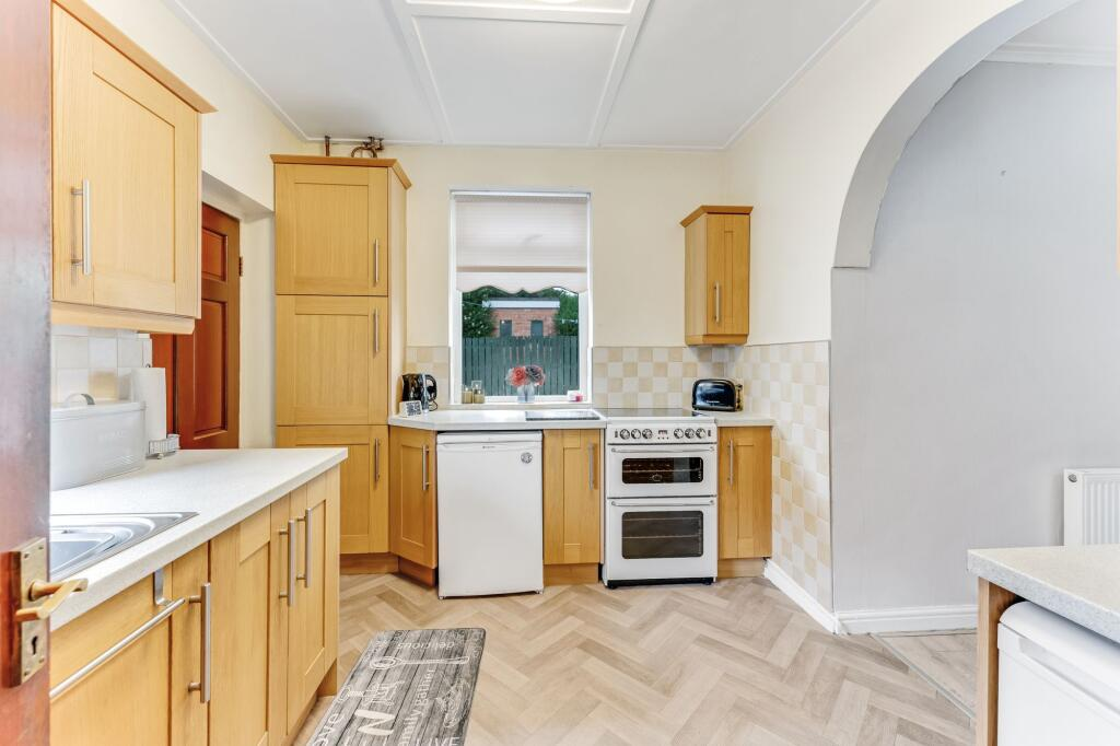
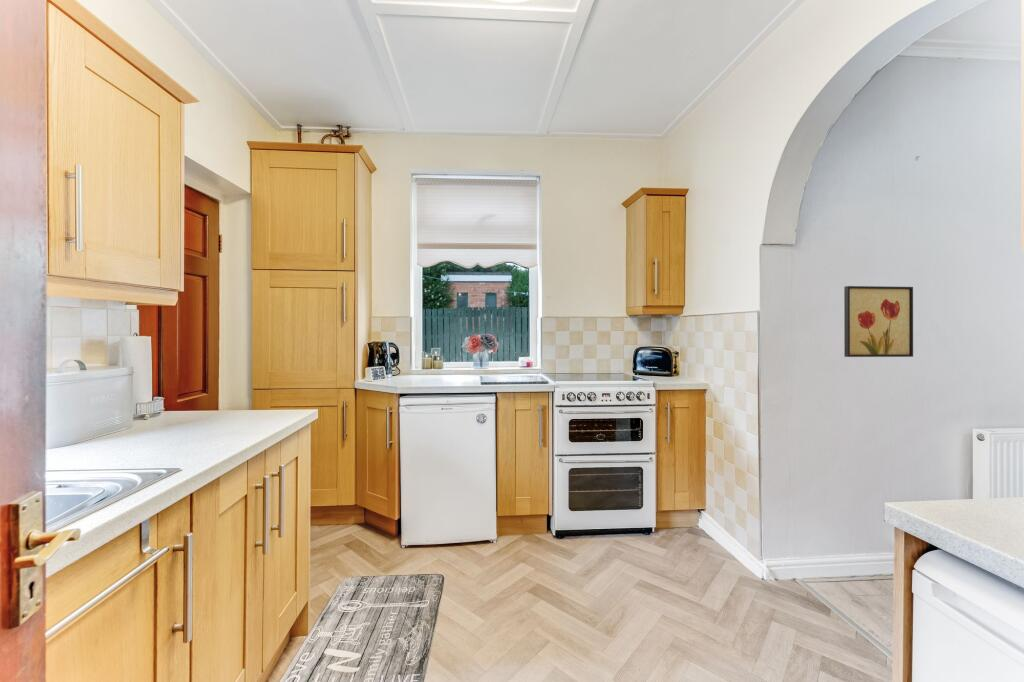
+ wall art (877, 321)
